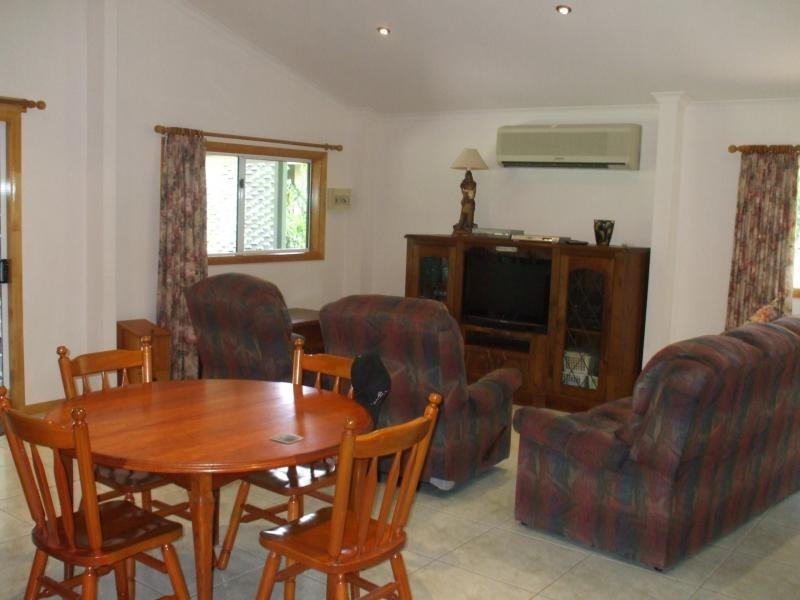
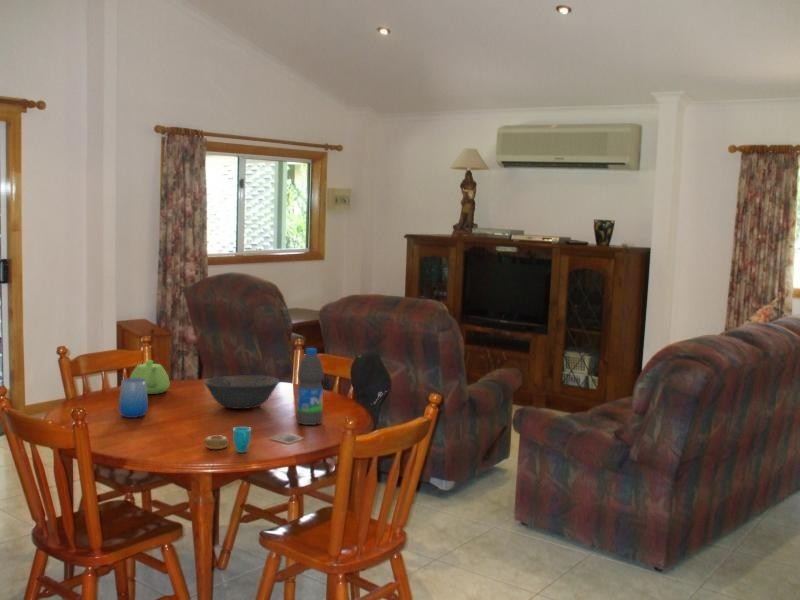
+ water bottle (310, 385)
+ cup (227, 438)
+ bowl (241, 392)
+ teapot (149, 376)
+ cup (133, 397)
